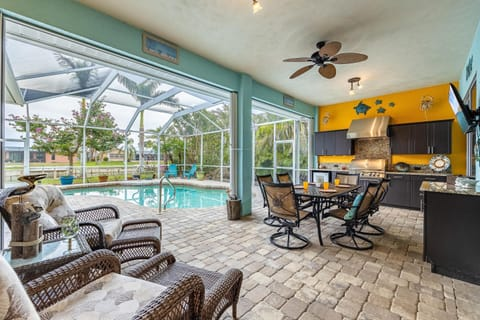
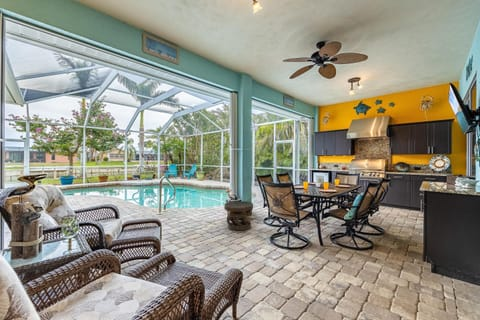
+ carved stool (239, 215)
